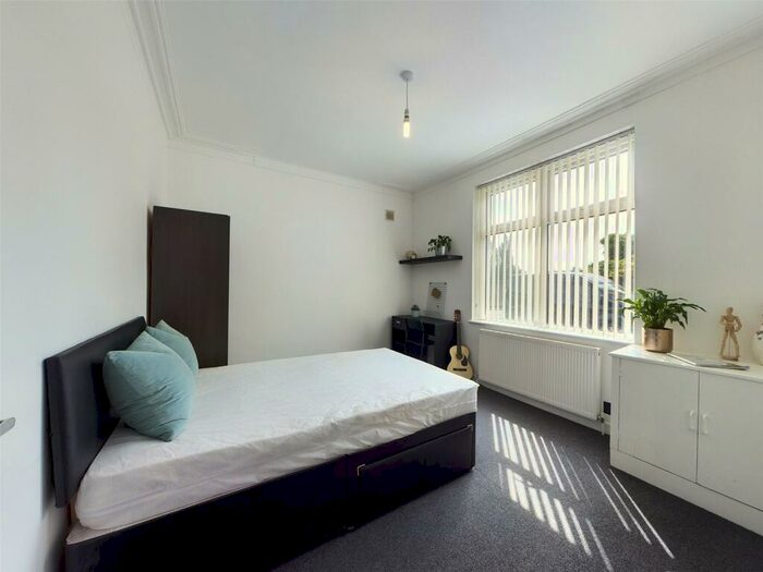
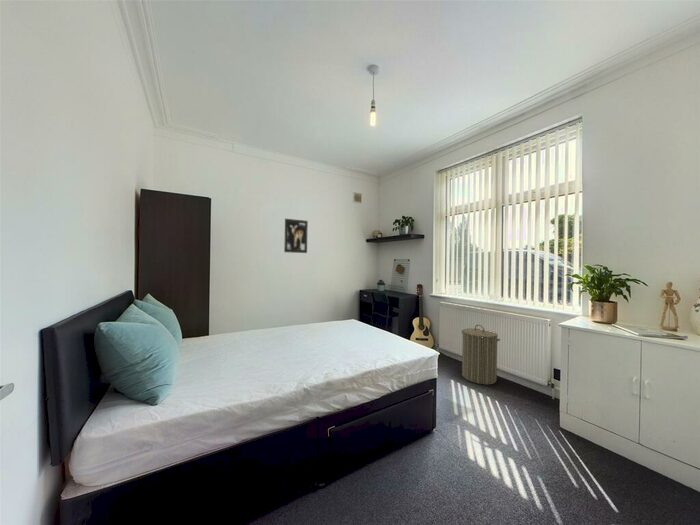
+ wall art (296, 236)
+ laundry hamper (479, 351)
